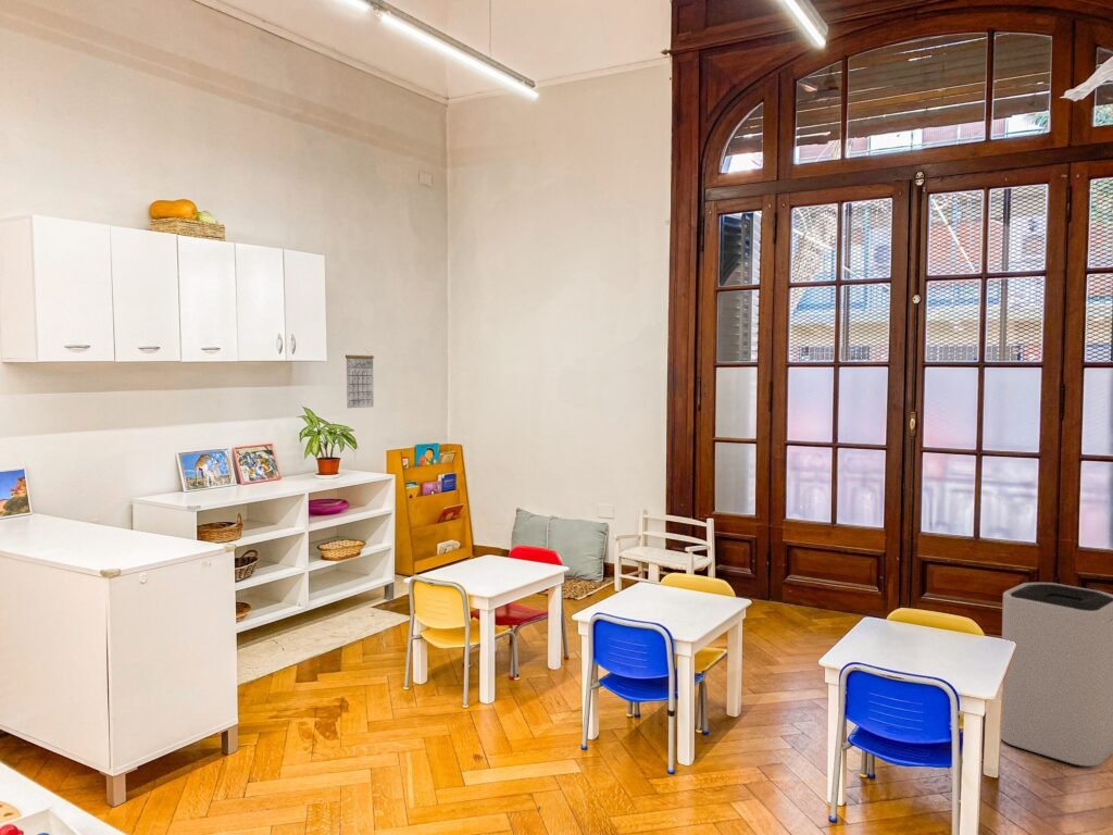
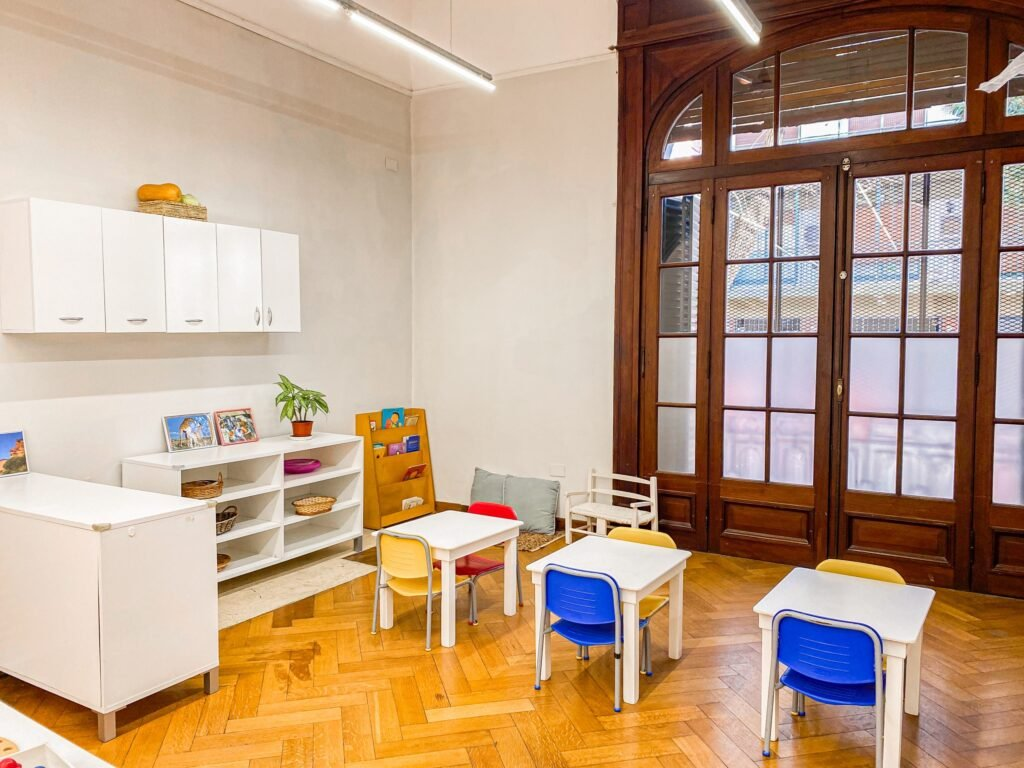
- trash can (1060, 668)
- calendar (360, 375)
